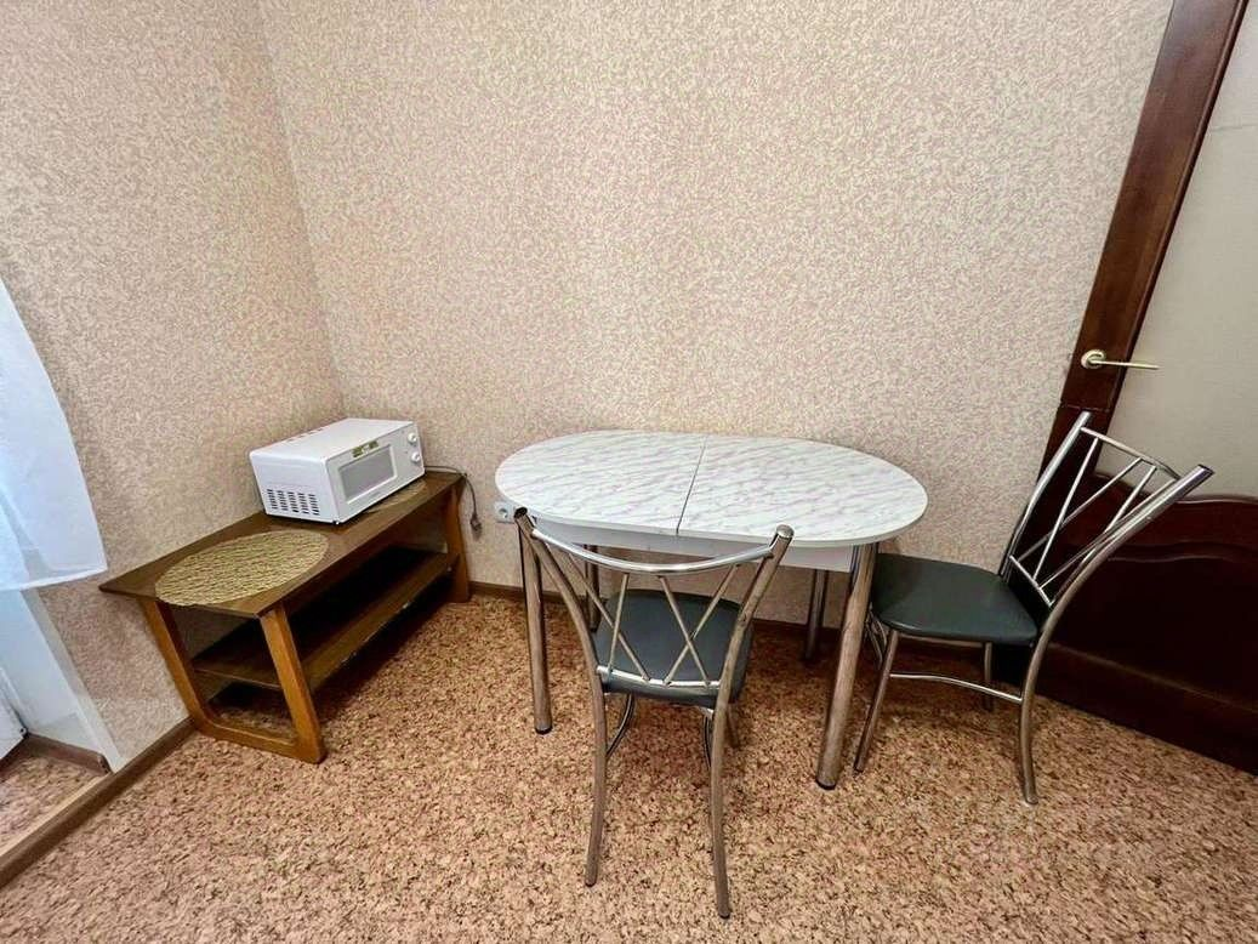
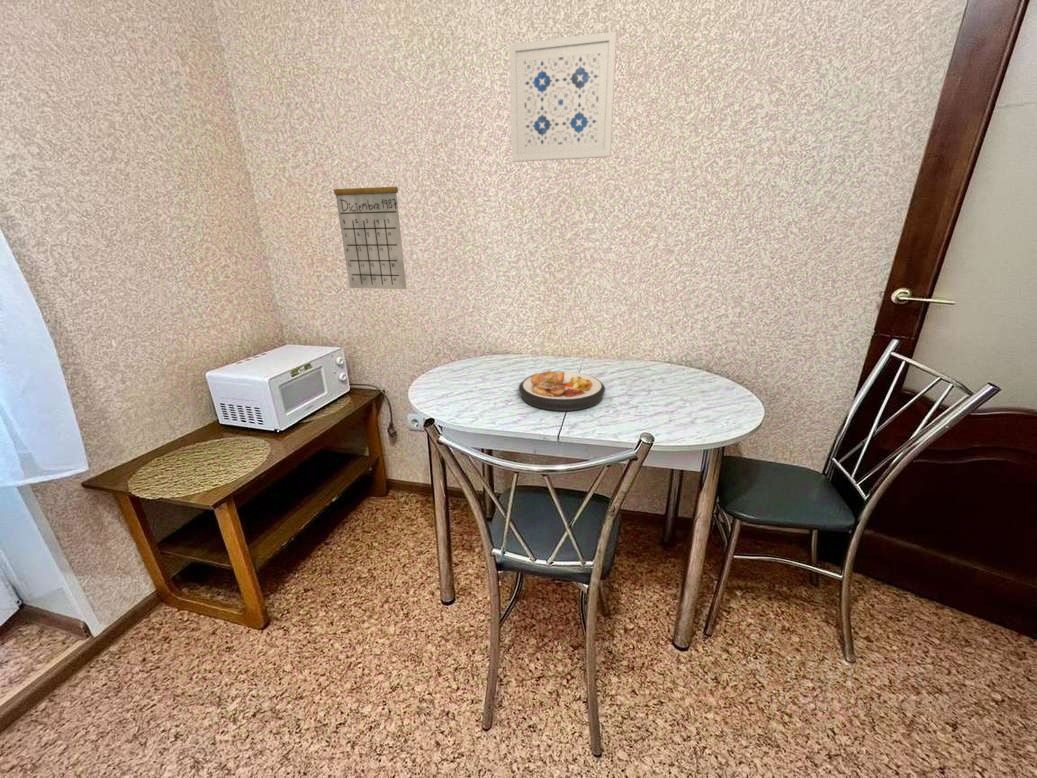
+ plate (561, 386)
+ calendar (370, 228)
+ wall art (561, 101)
